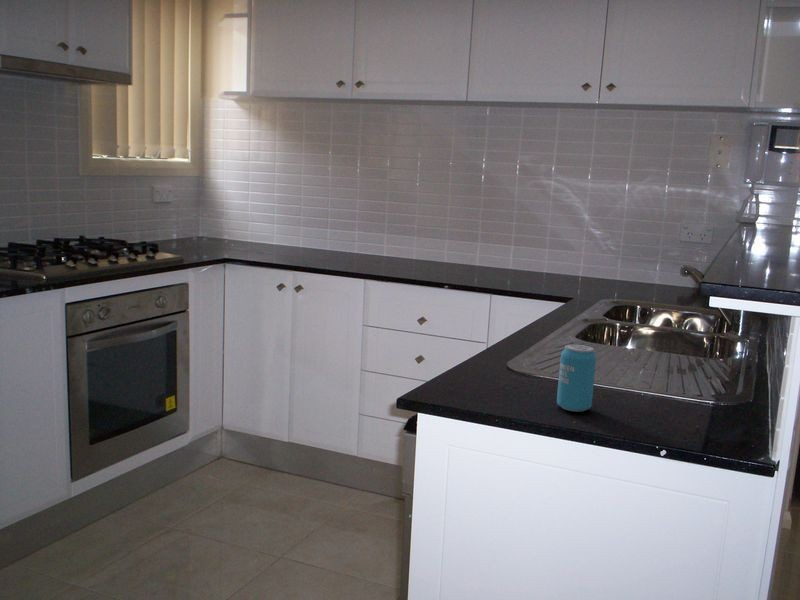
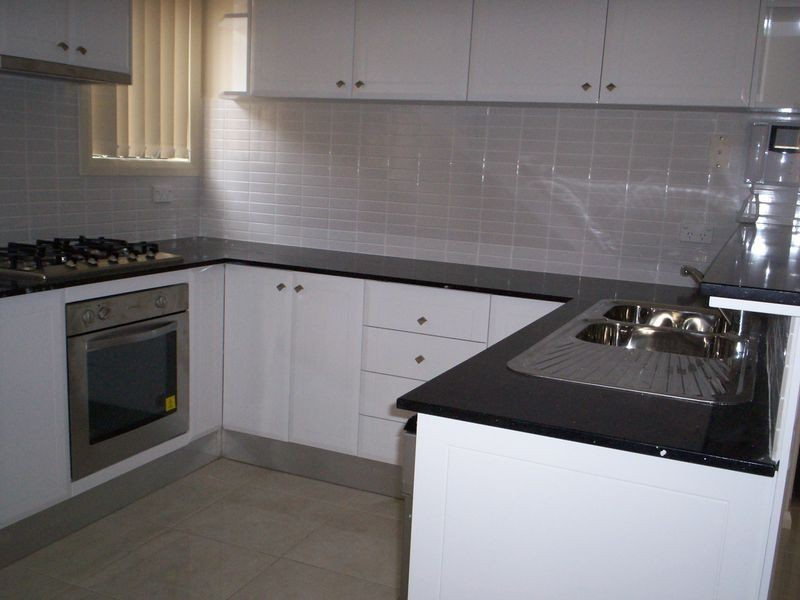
- beverage can (576, 378)
